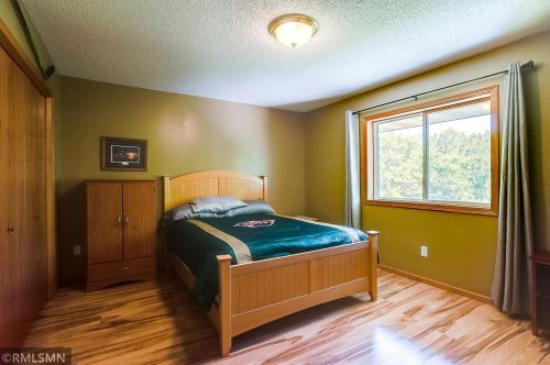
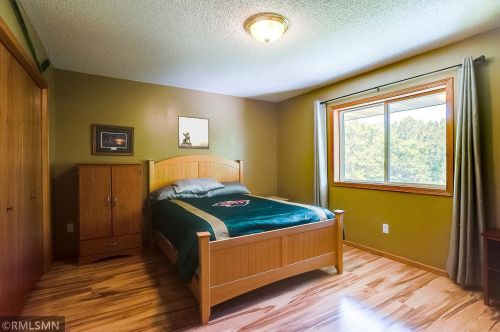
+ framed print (194, 133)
